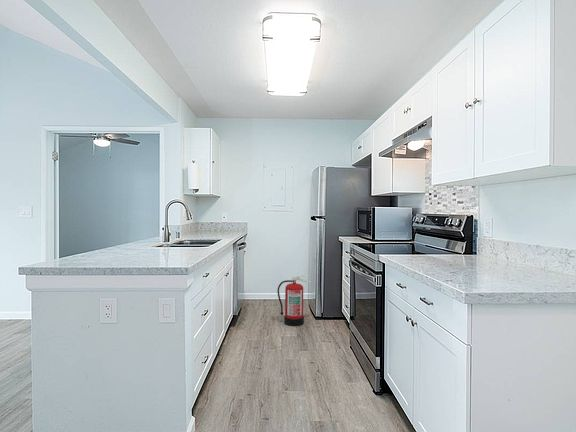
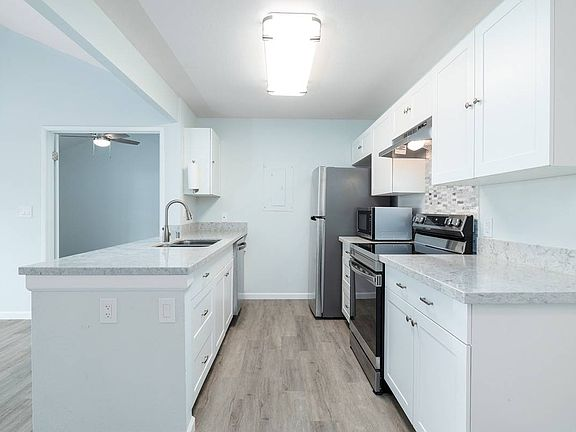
- fire extinguisher (294, 298)
